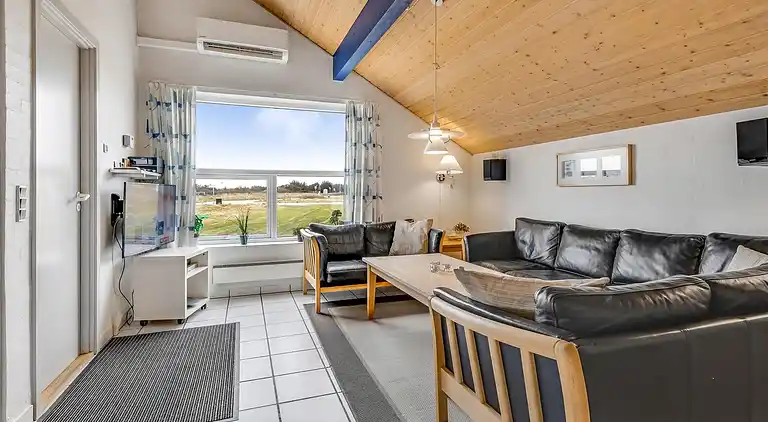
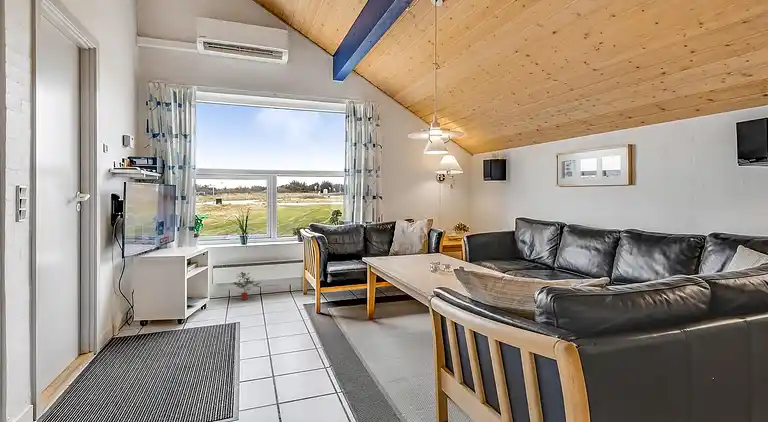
+ potted plant (246, 284)
